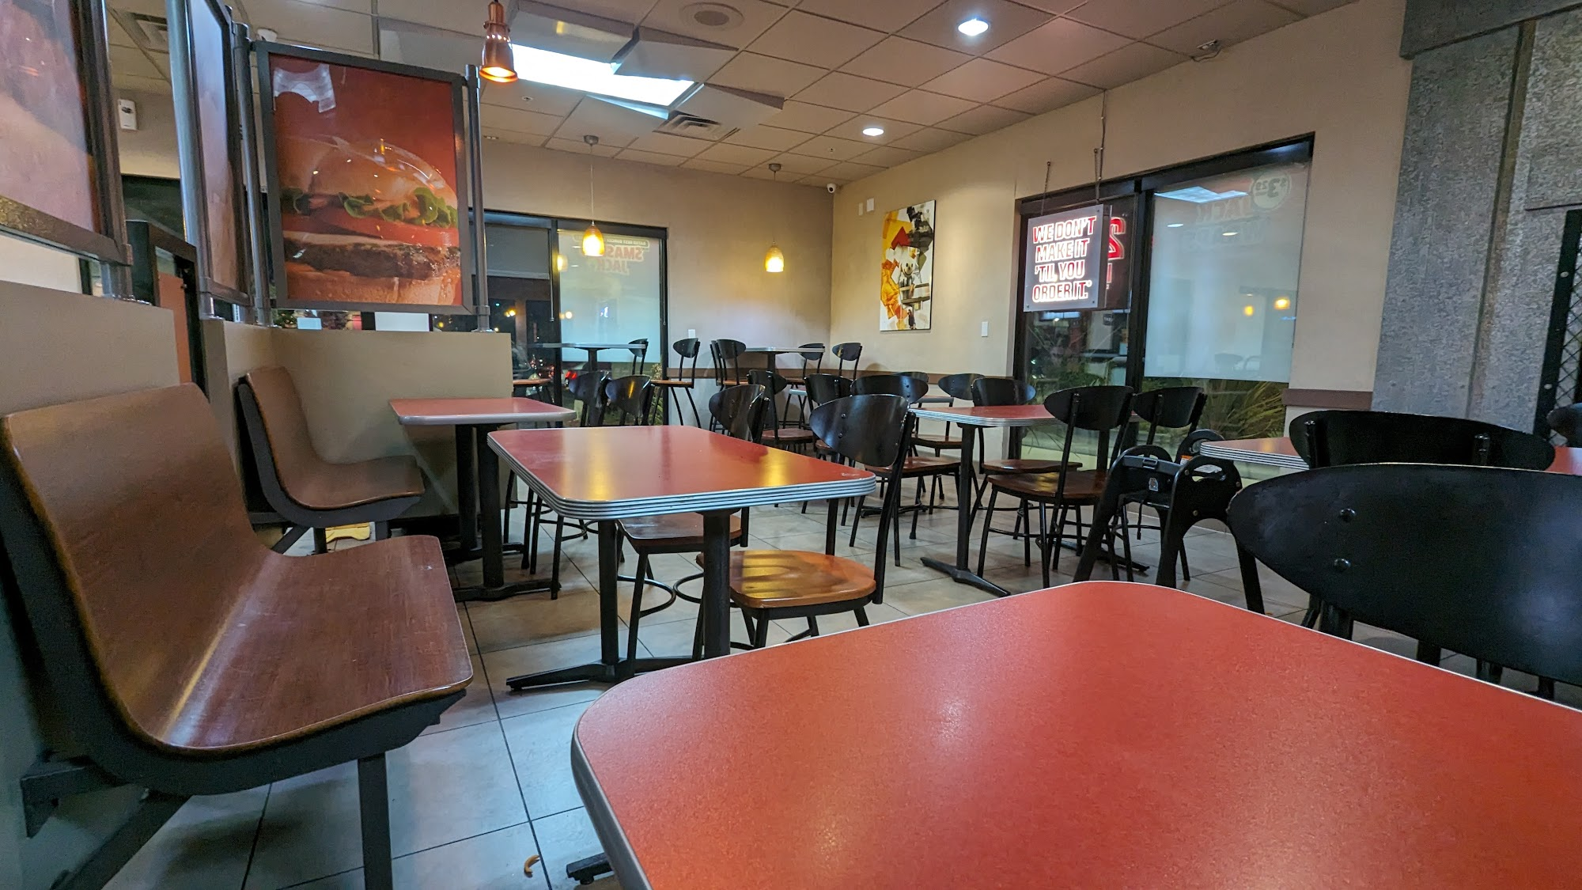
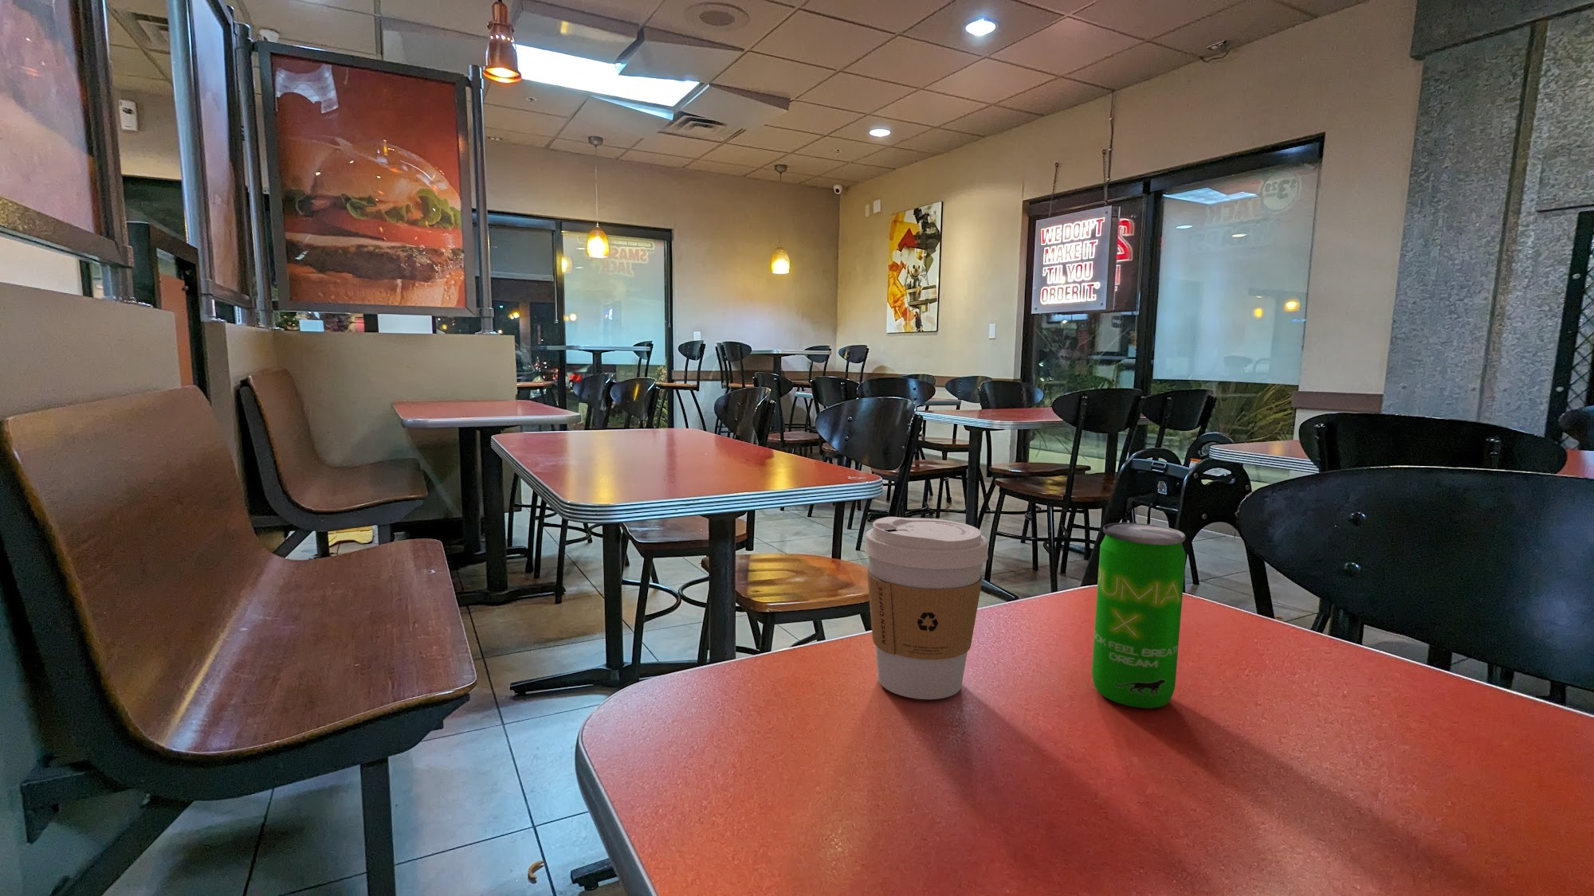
+ coffee cup (923, 602)
+ beverage can (1137, 613)
